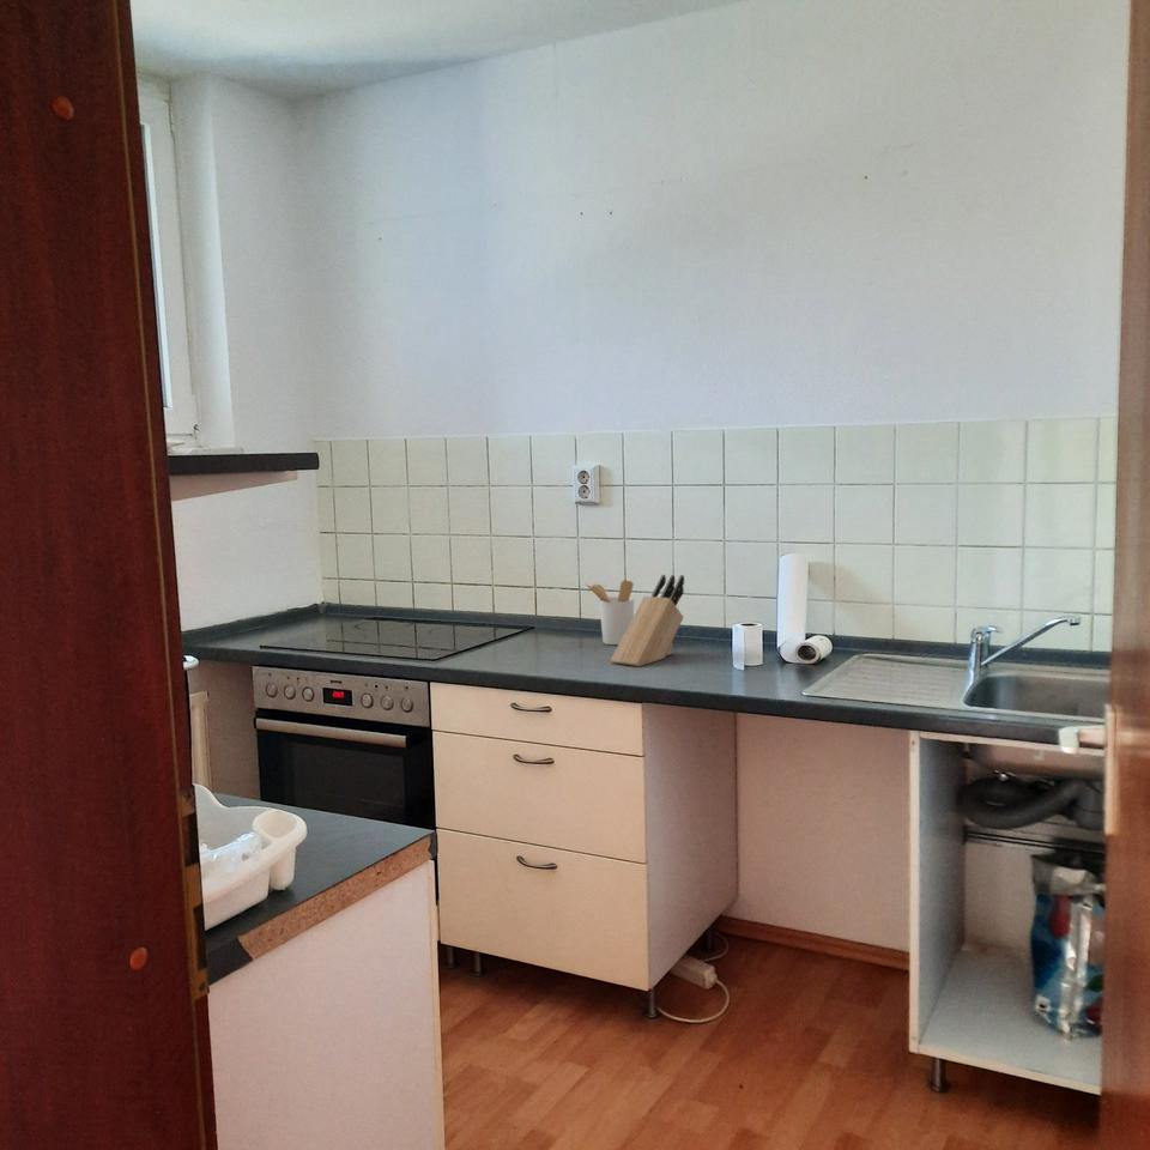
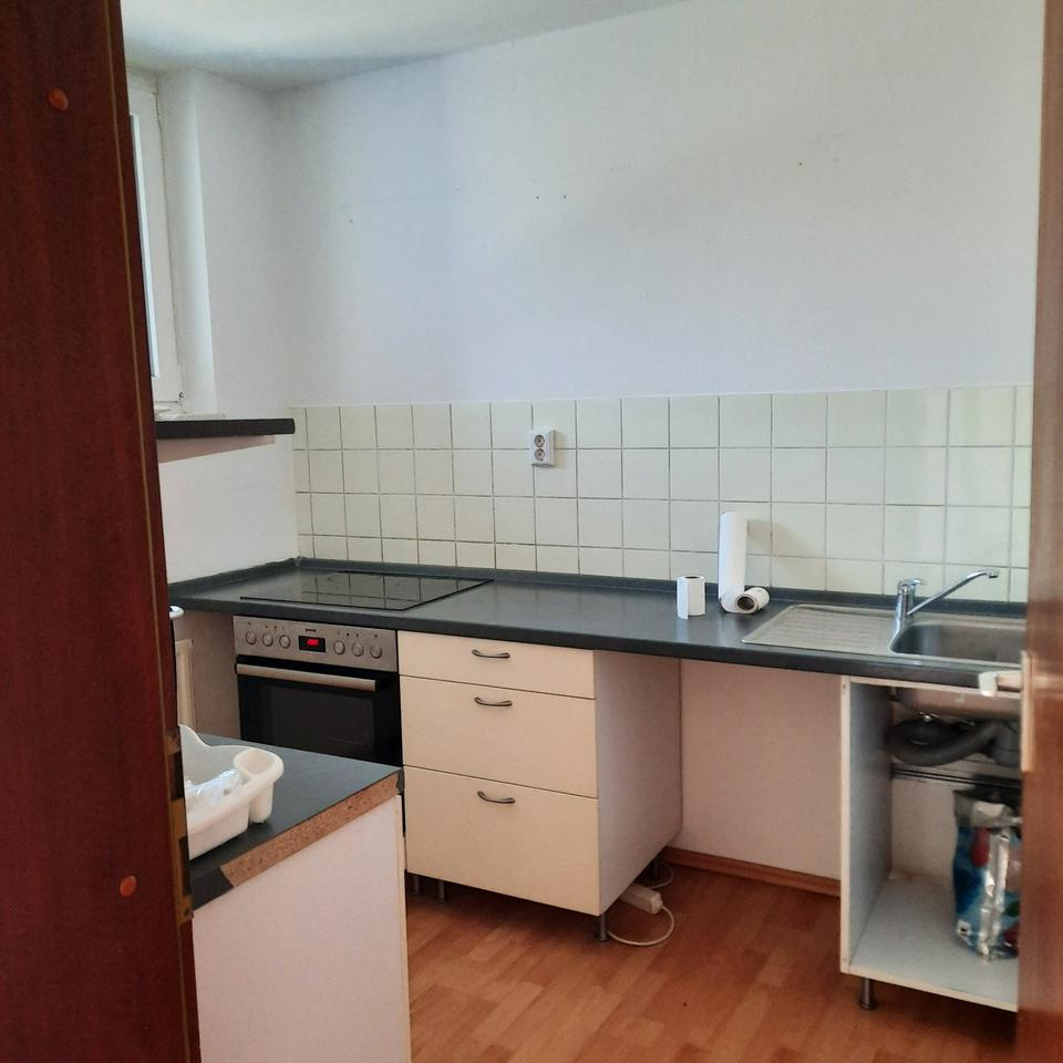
- utensil holder (609, 611)
- knife block (650, 617)
